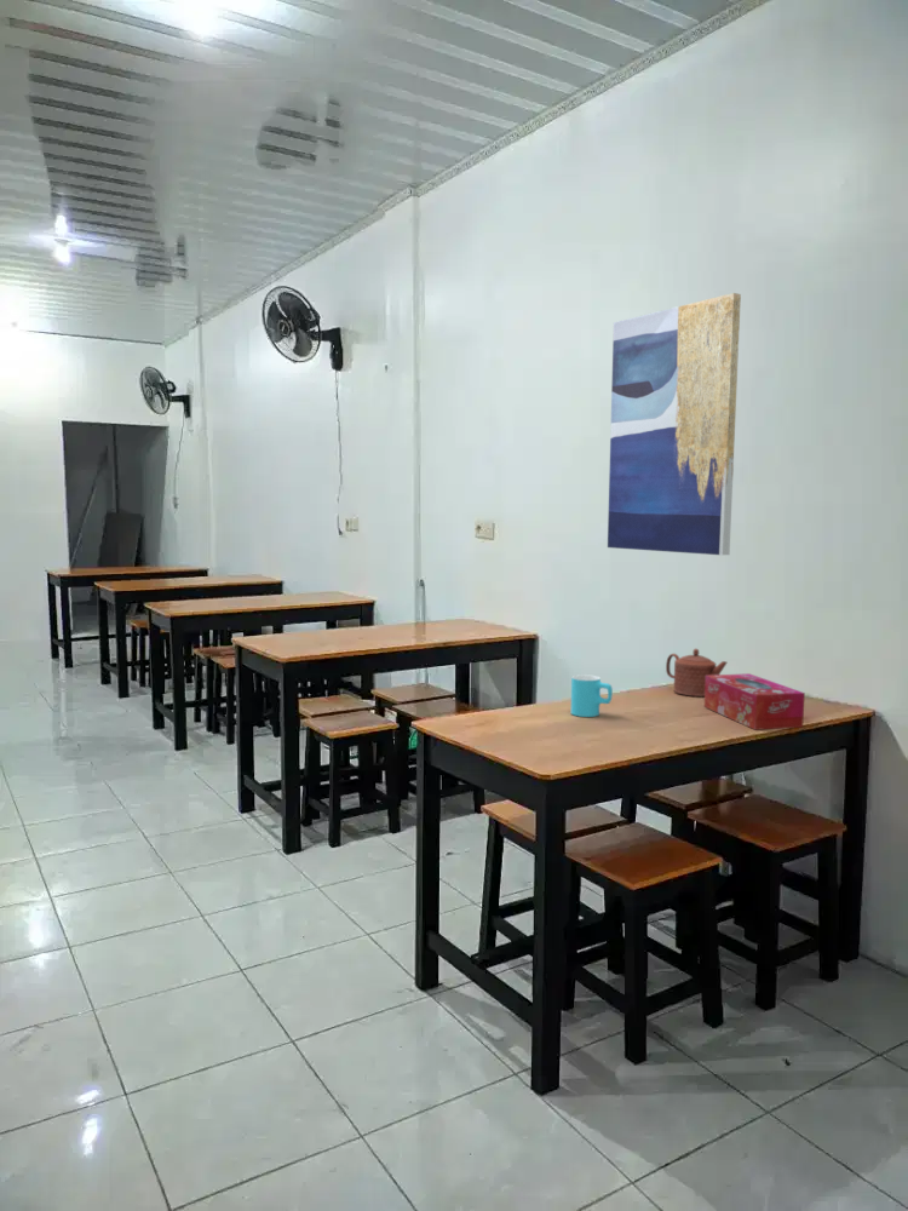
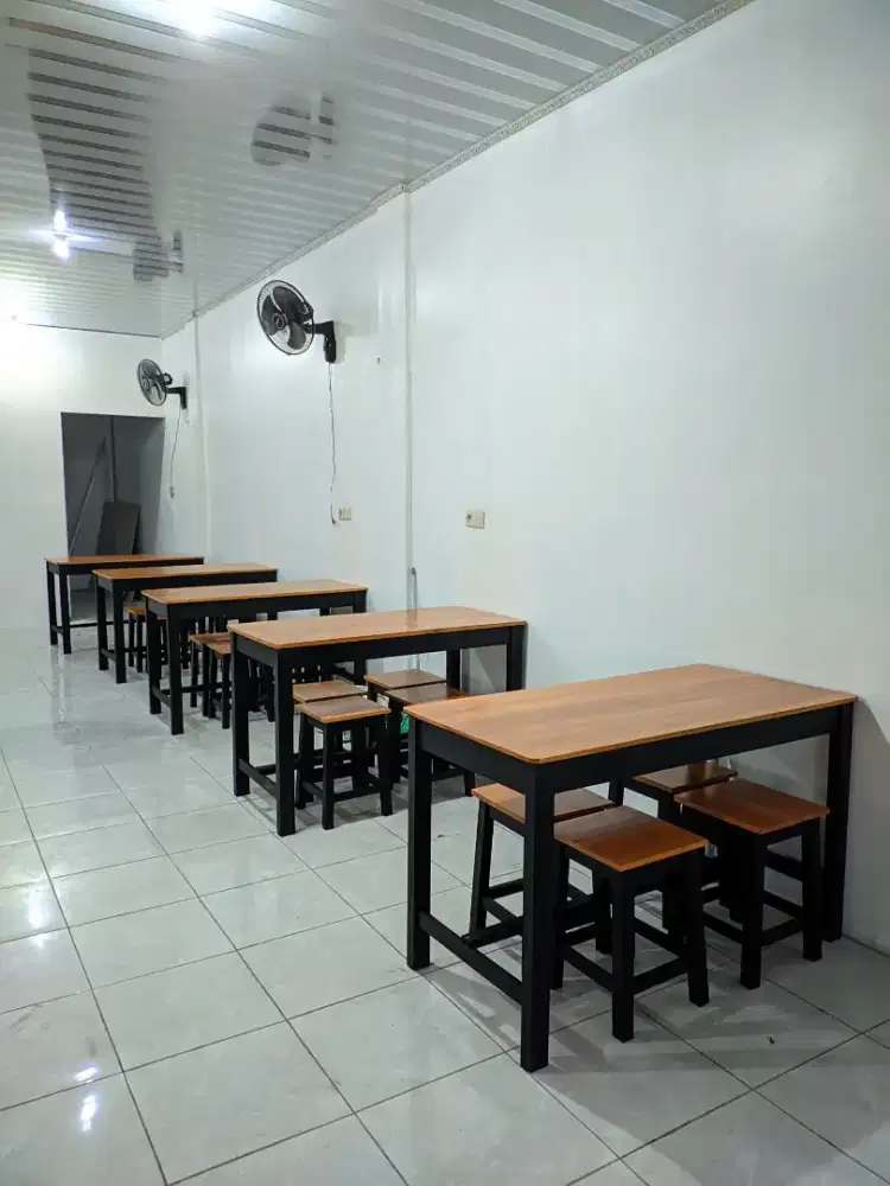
- wall art (667, 431)
- cup (588, 696)
- teapot (695, 670)
- tissue box (752, 700)
